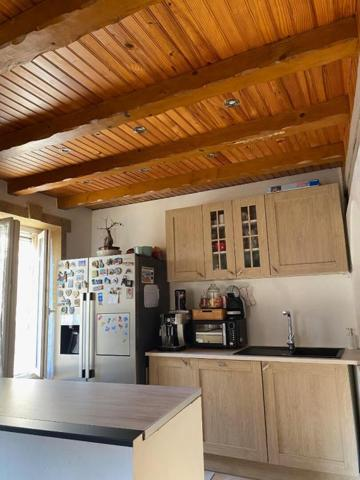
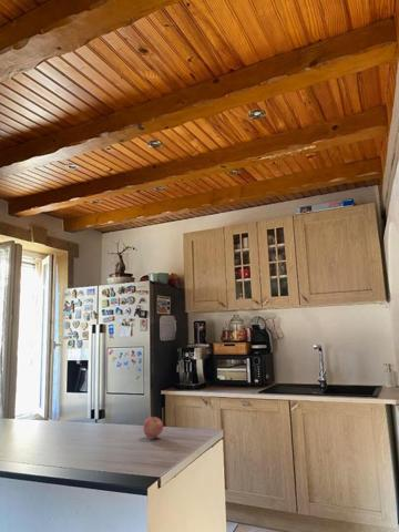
+ apple (153, 427)
